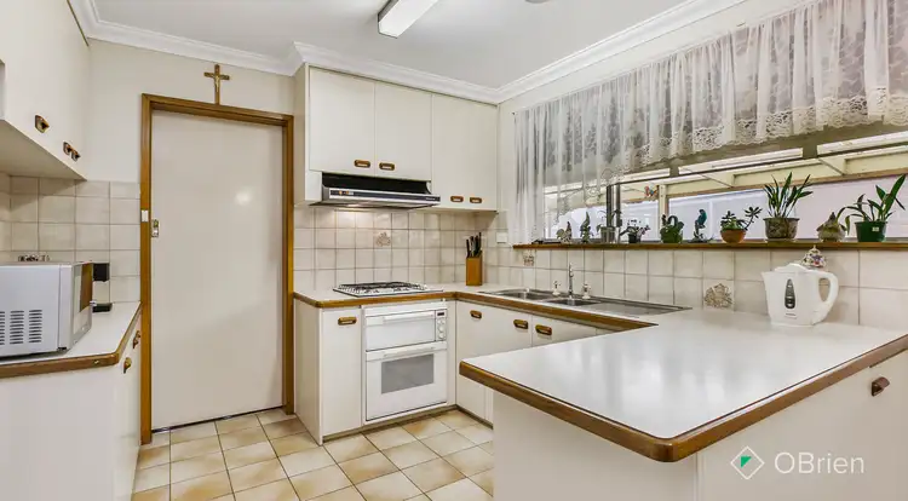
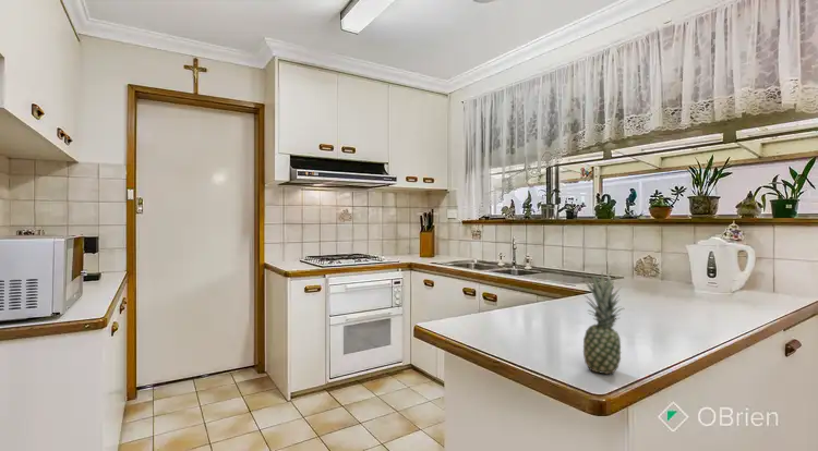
+ fruit (602, 319)
